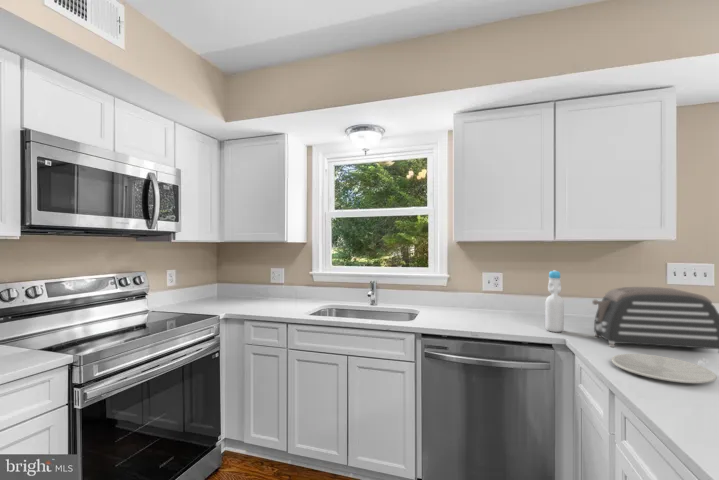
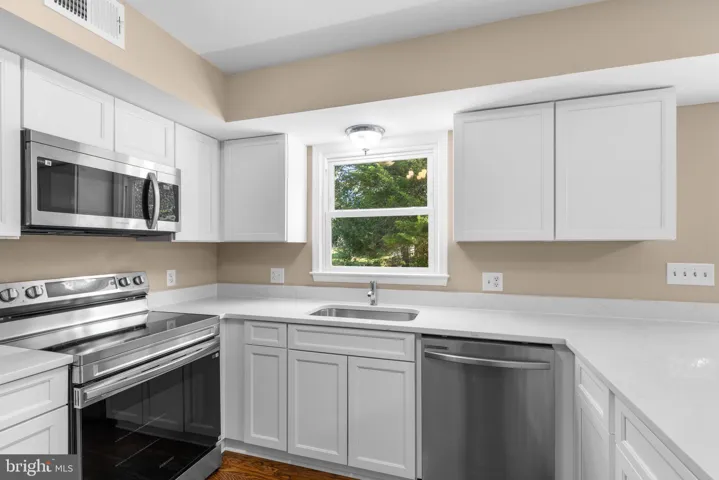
- toaster (650, 316)
- bottle (554, 300)
- plate (660, 368)
